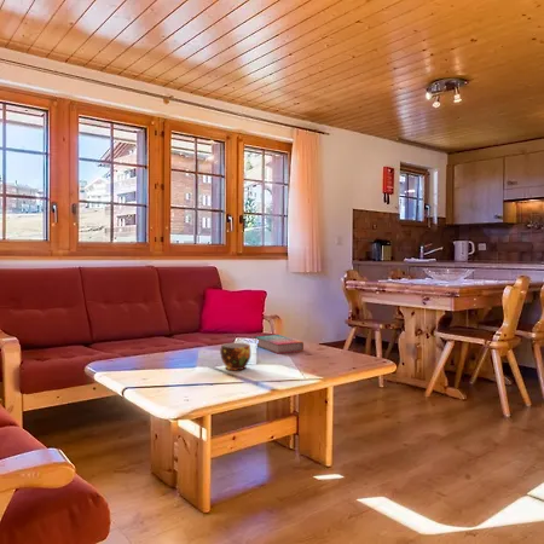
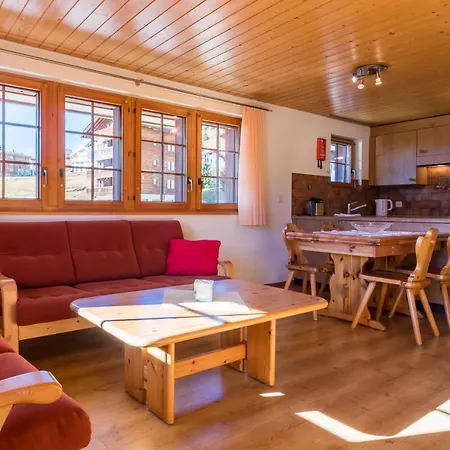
- cup (233, 355)
- book (278, 343)
